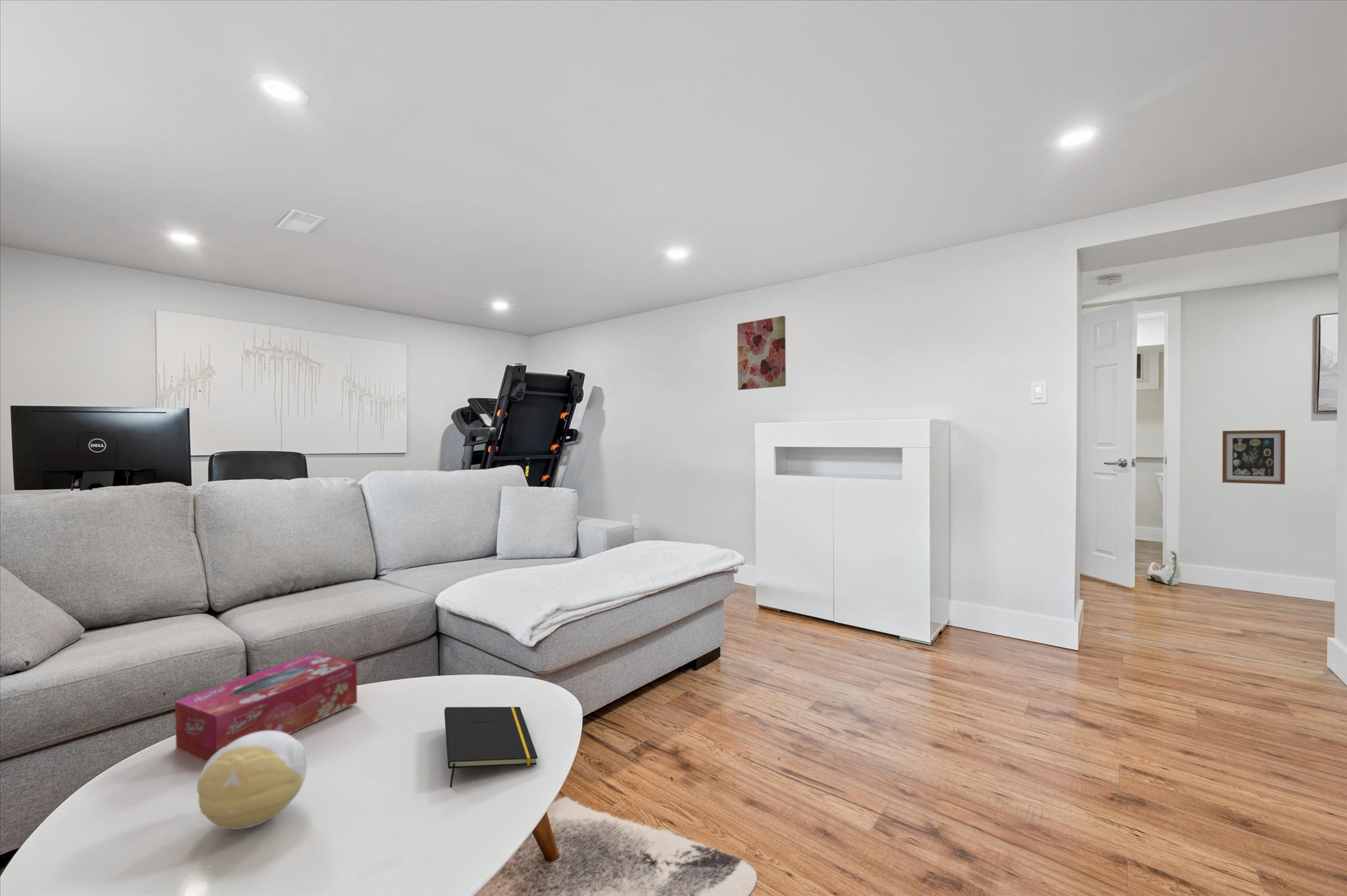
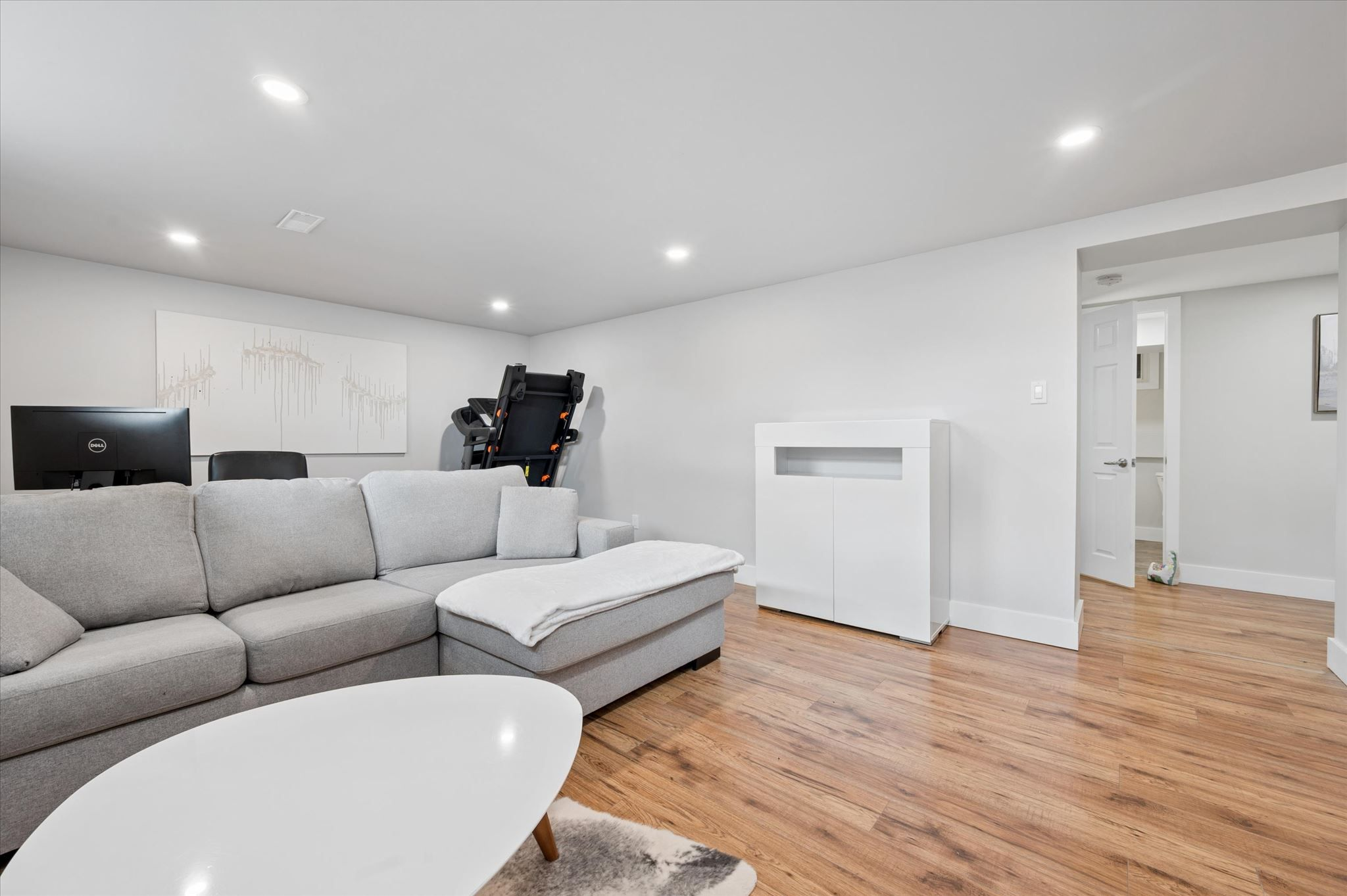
- notepad (488, 734)
- wall art (1253, 457)
- wall art (760, 354)
- tissue box (273, 702)
- decorative ball (255, 778)
